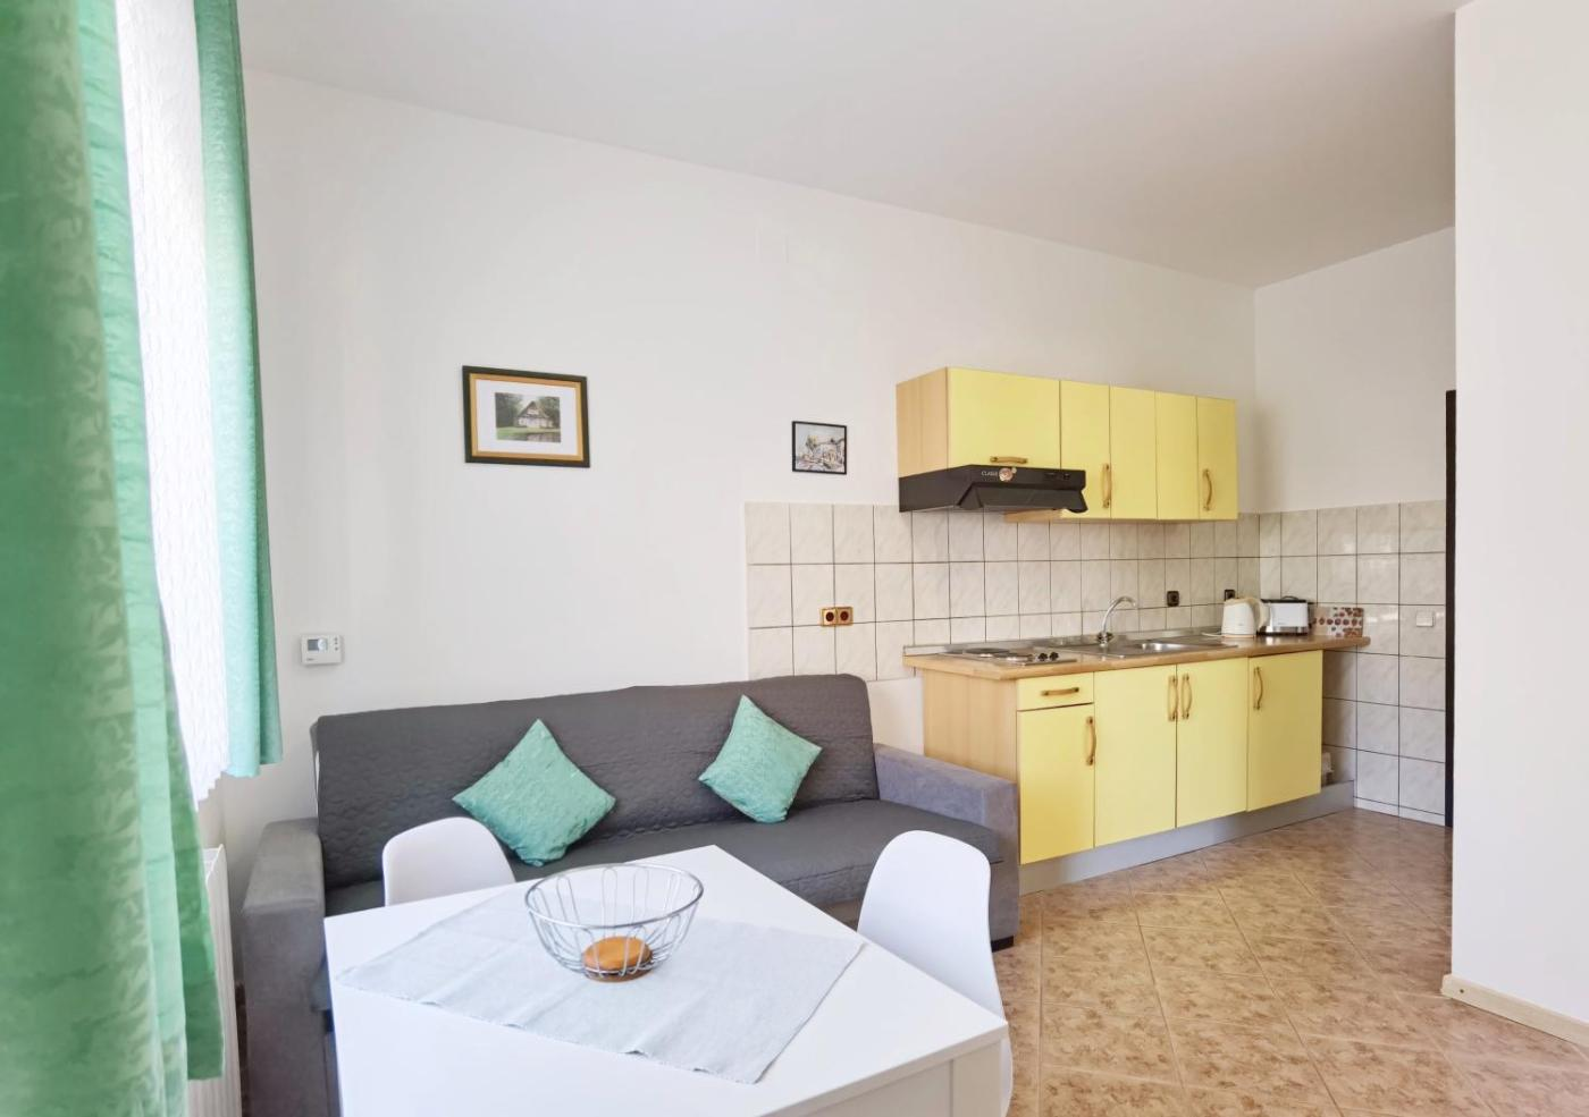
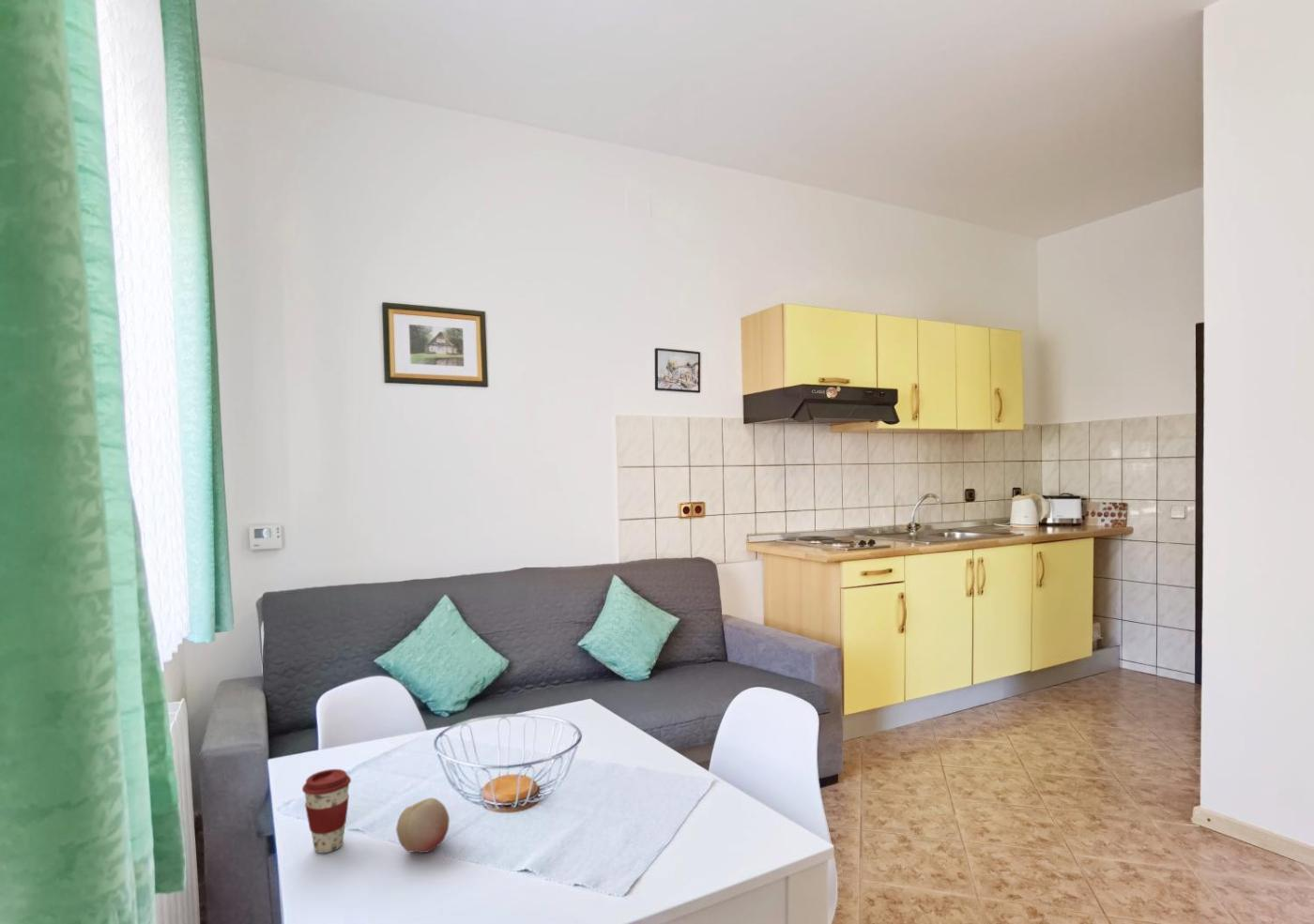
+ coffee cup (328, 810)
+ fruit (422, 825)
